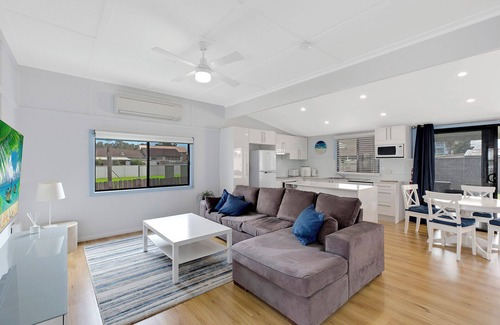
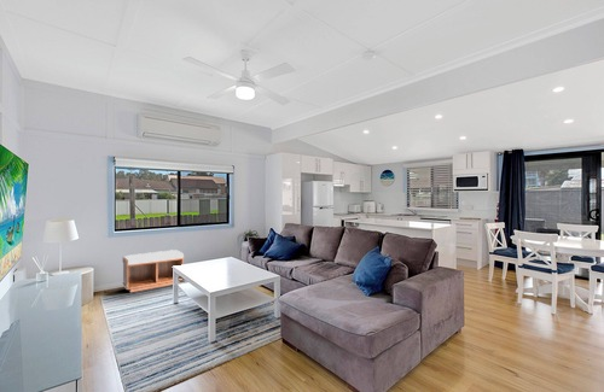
+ bench (153, 269)
